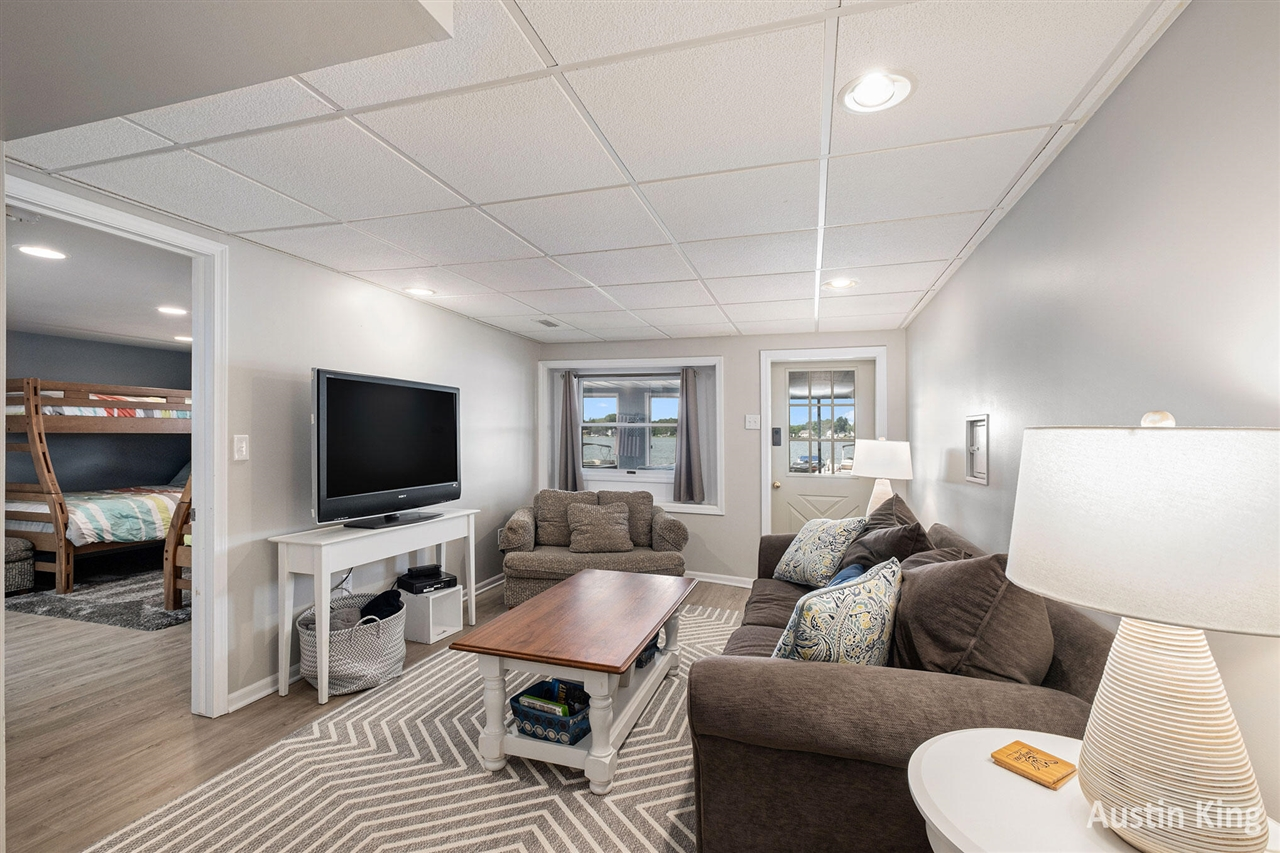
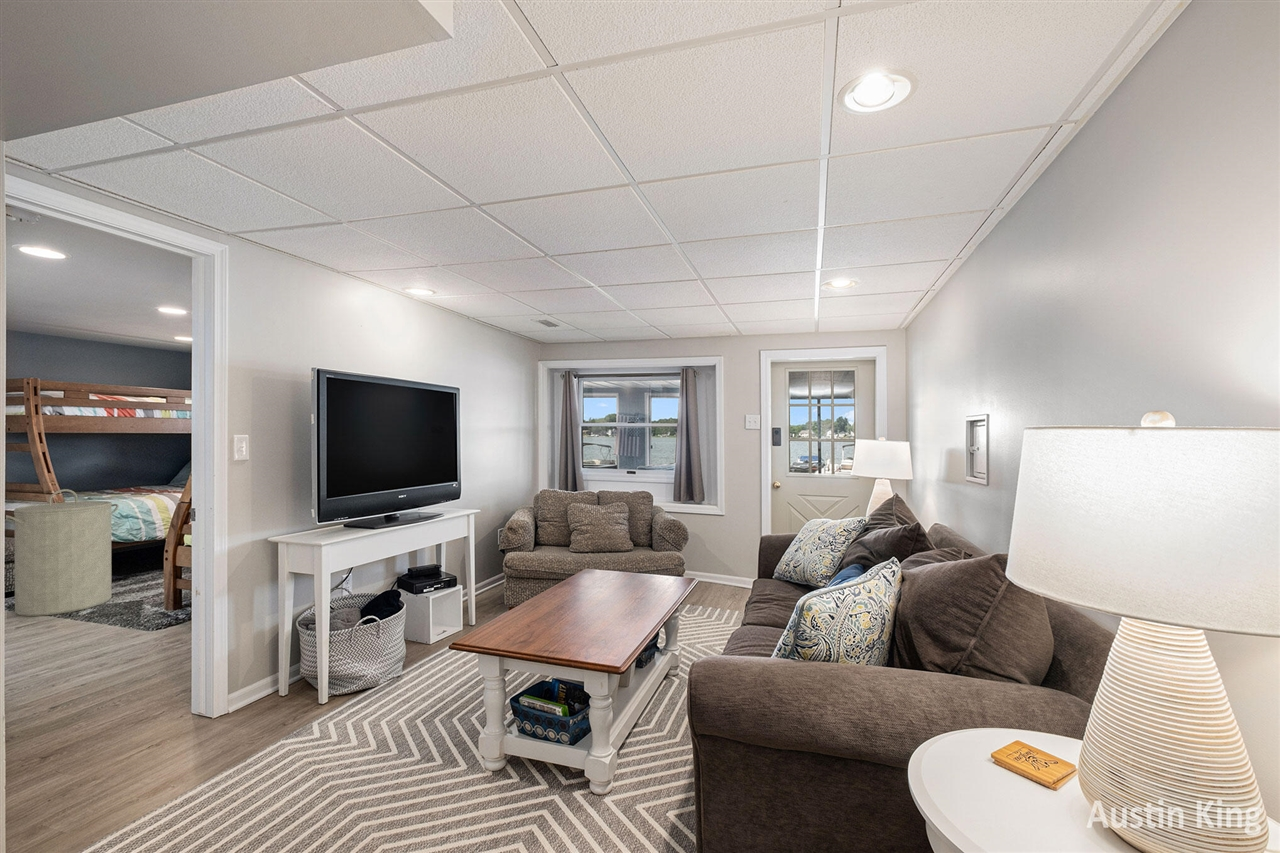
+ laundry hamper (65, 547)
